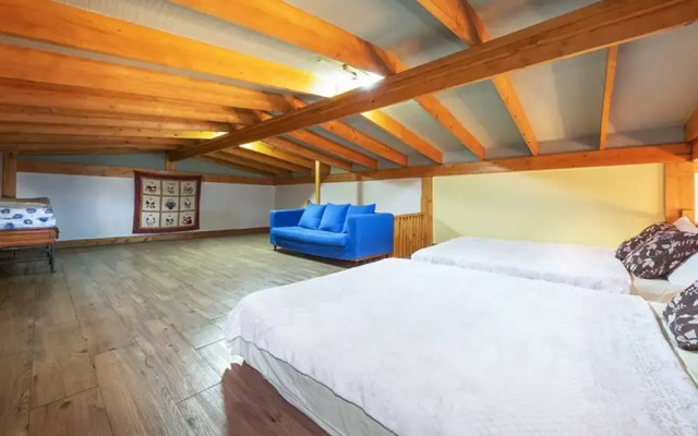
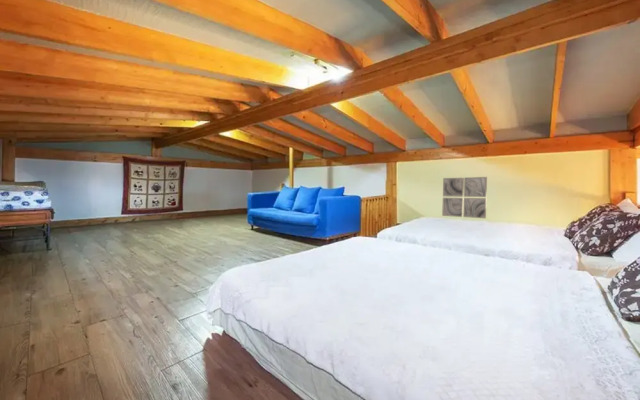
+ wall art (464, 196)
